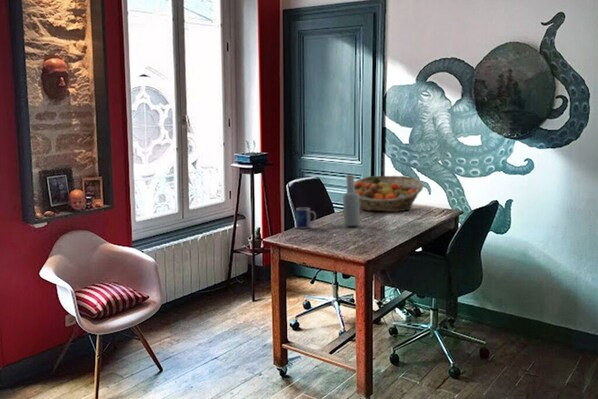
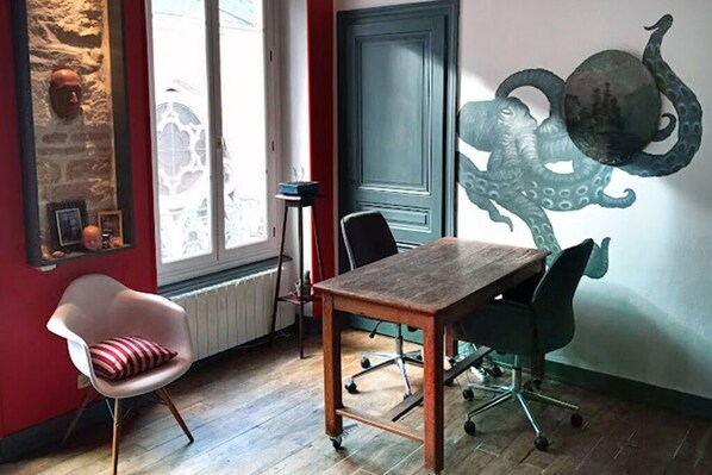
- mug (306, 218)
- bottle (351, 200)
- fruit basket (385, 193)
